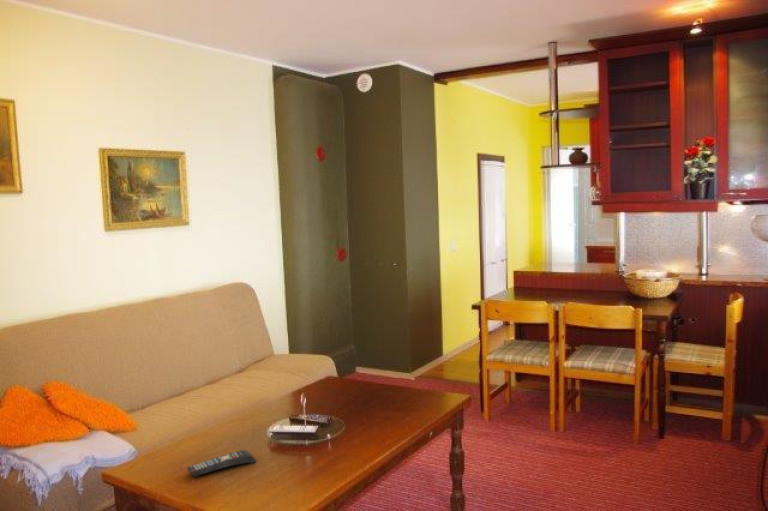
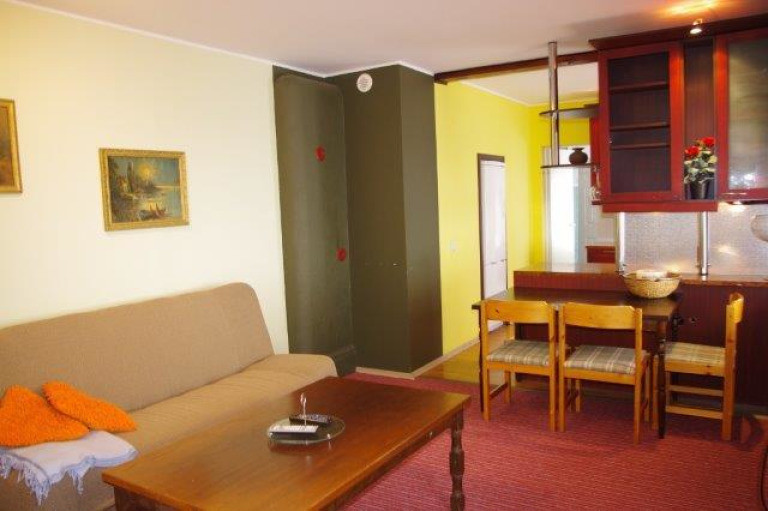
- remote control (222, 462)
